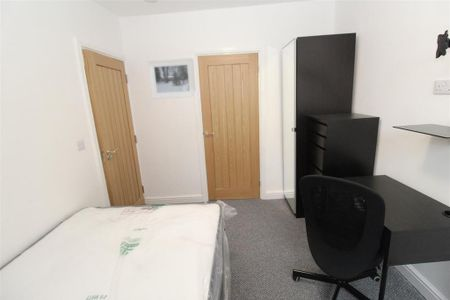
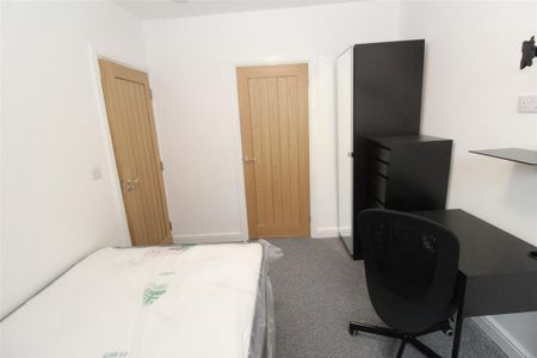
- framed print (172, 79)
